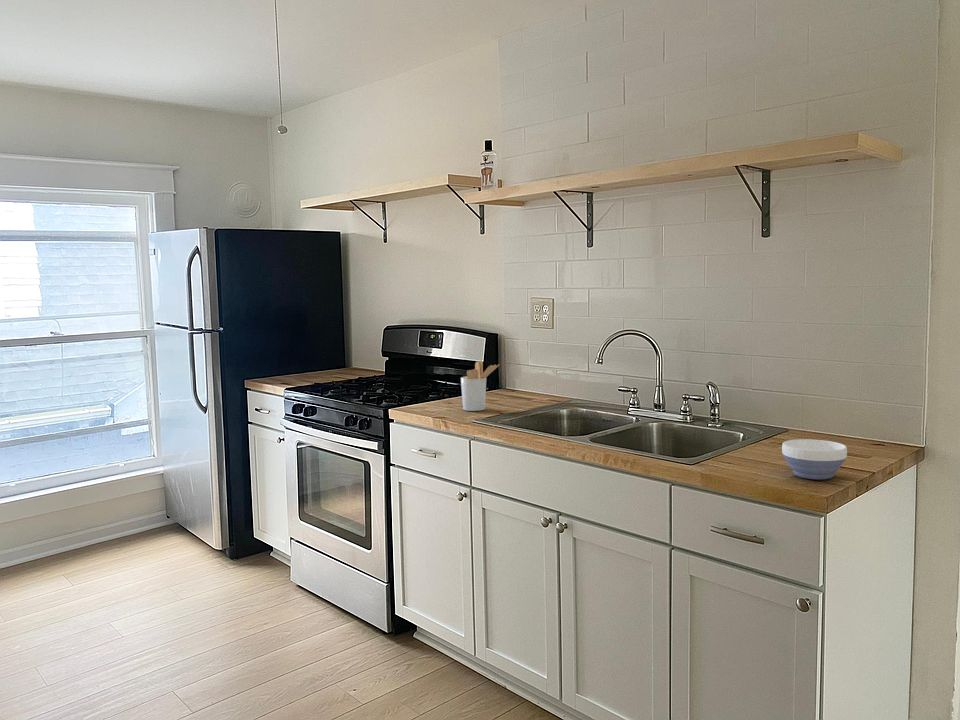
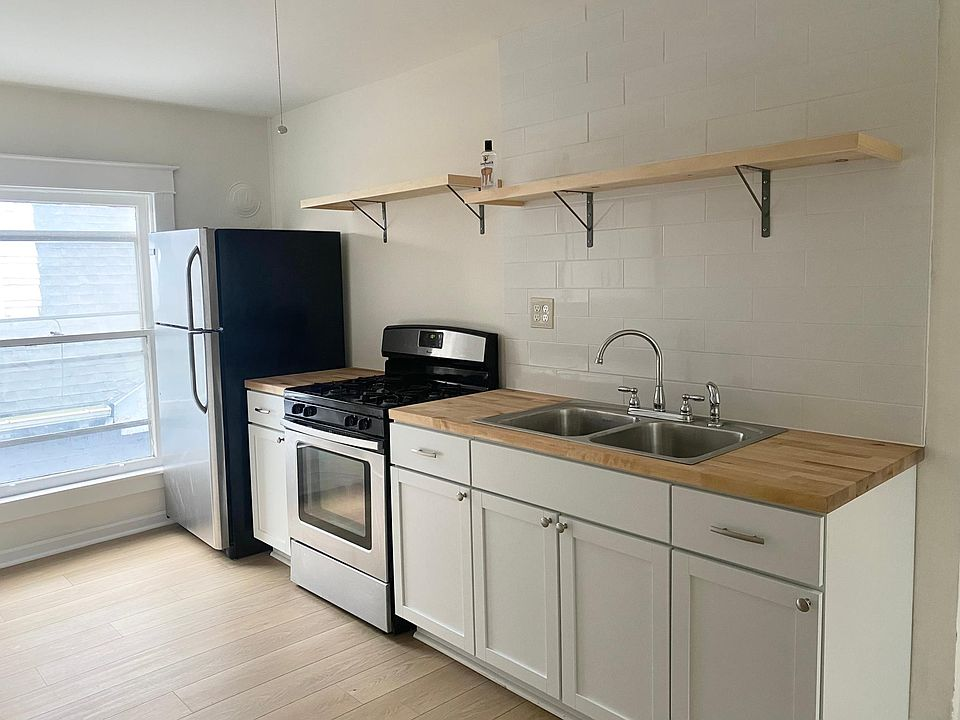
- bowl (813, 460)
- utensil holder (480, 385)
